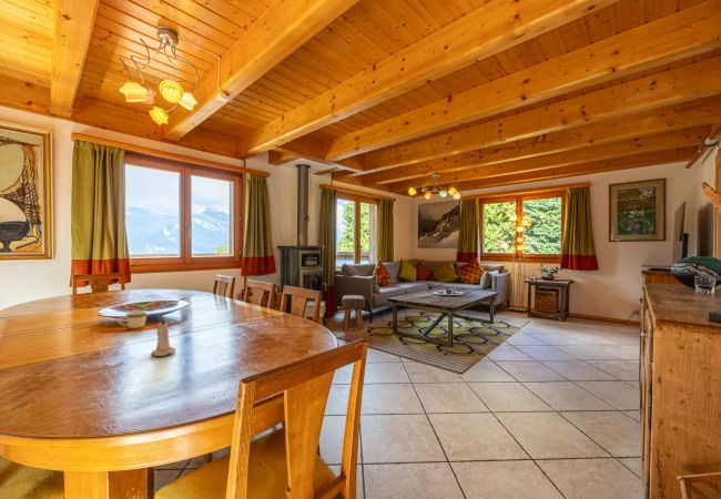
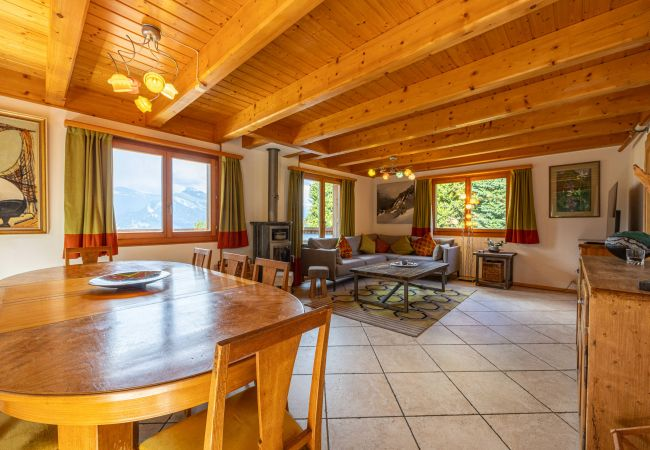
- candle (162, 334)
- mug (132, 319)
